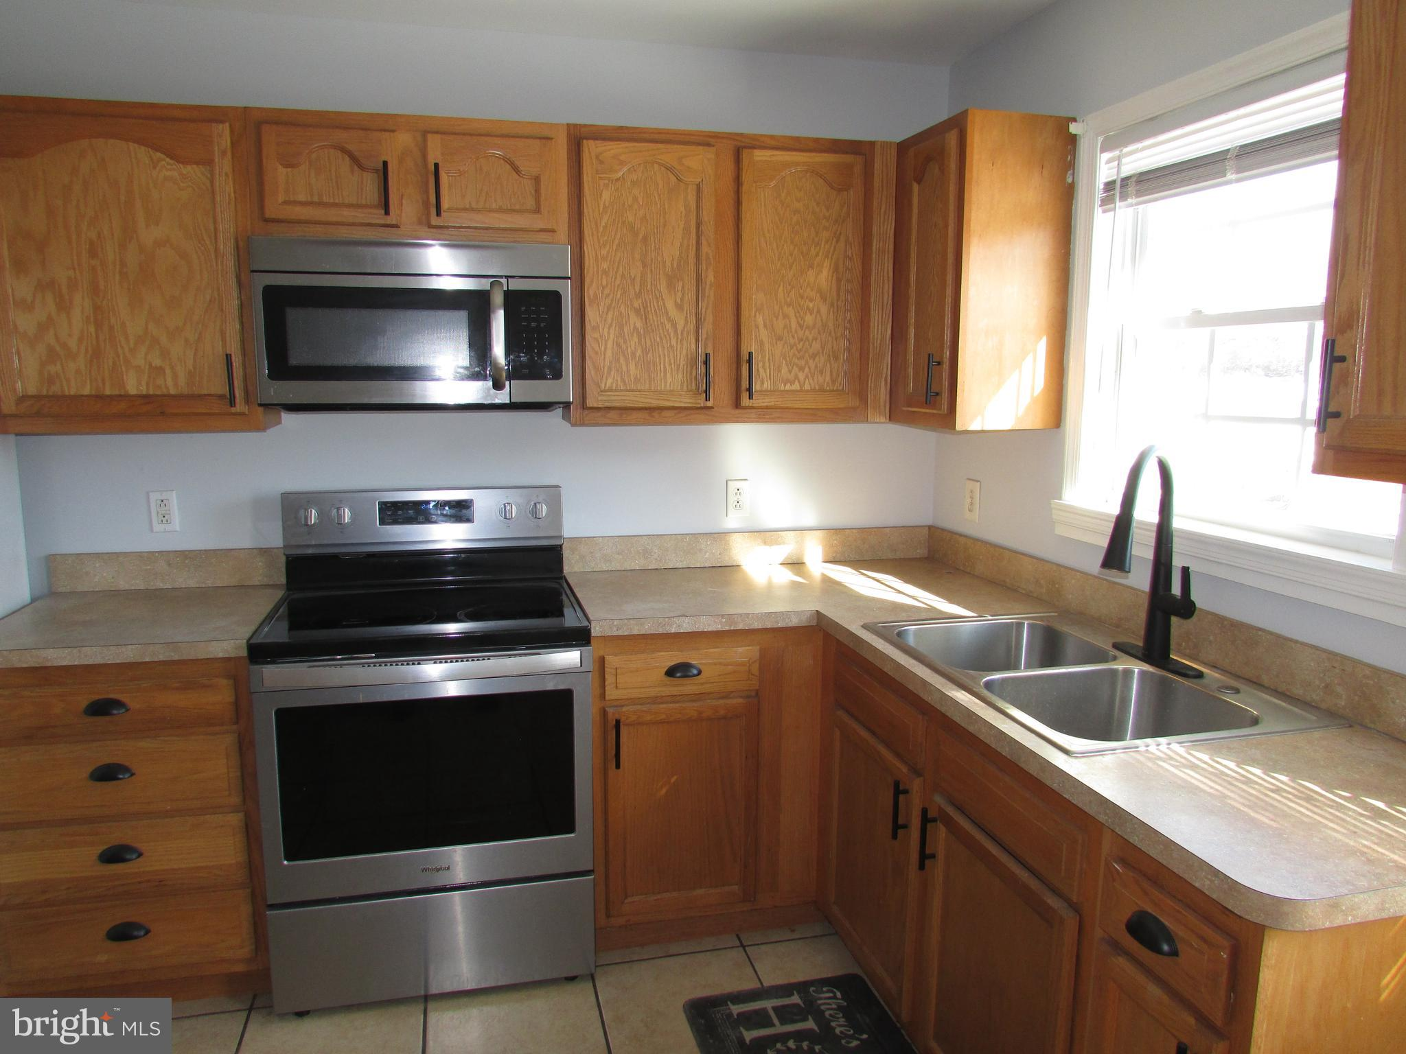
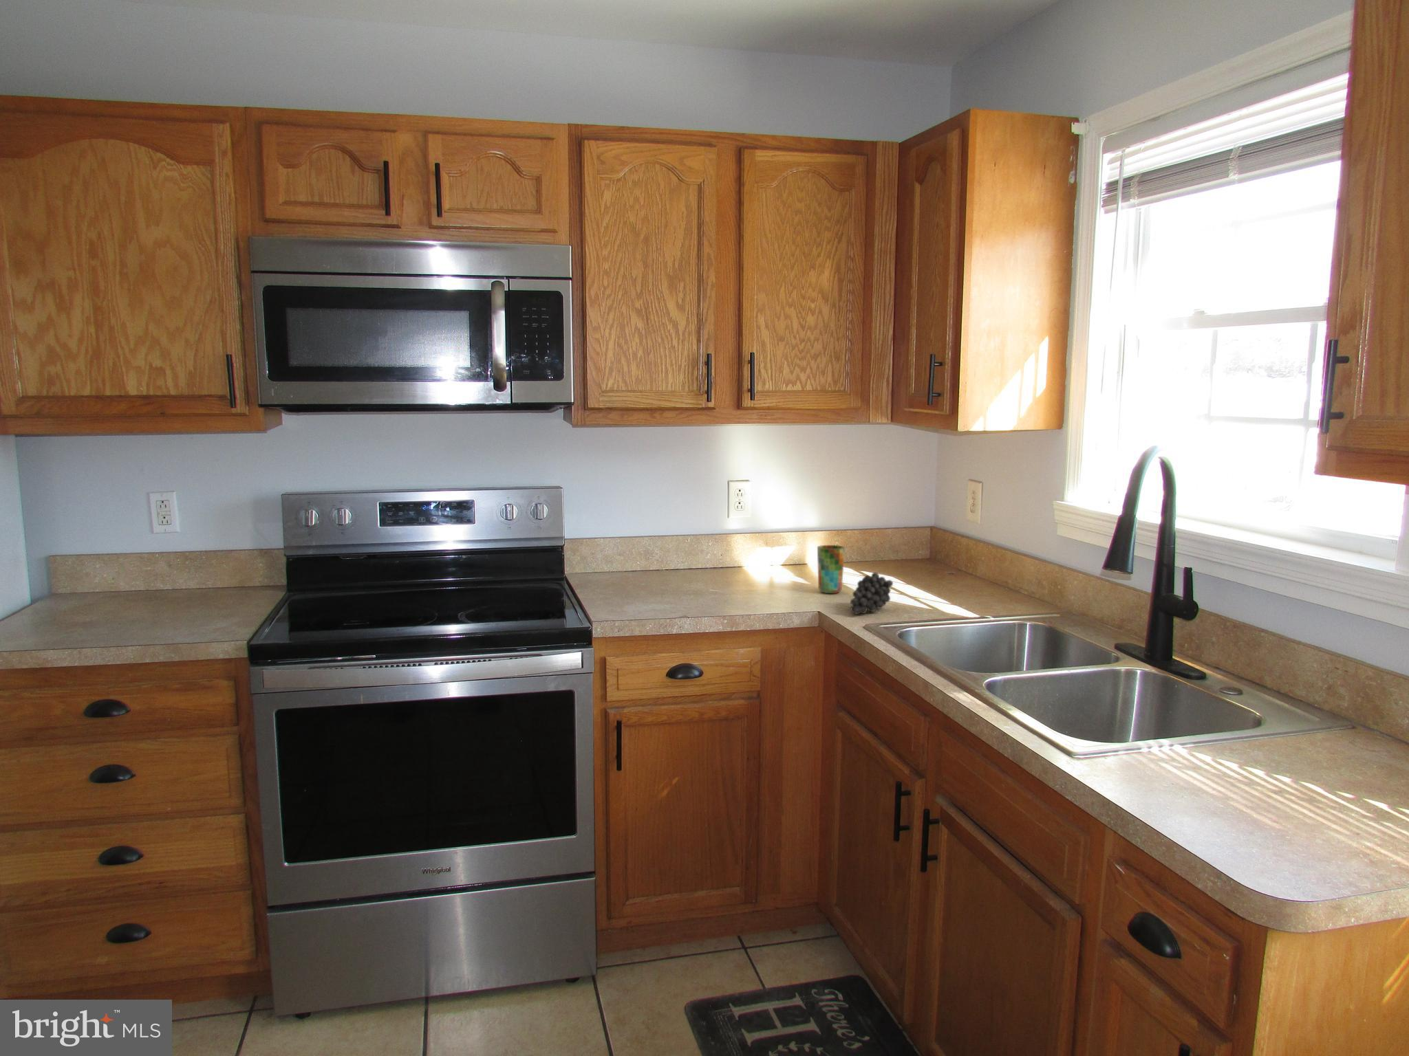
+ cup (830, 569)
+ fruit (868, 591)
